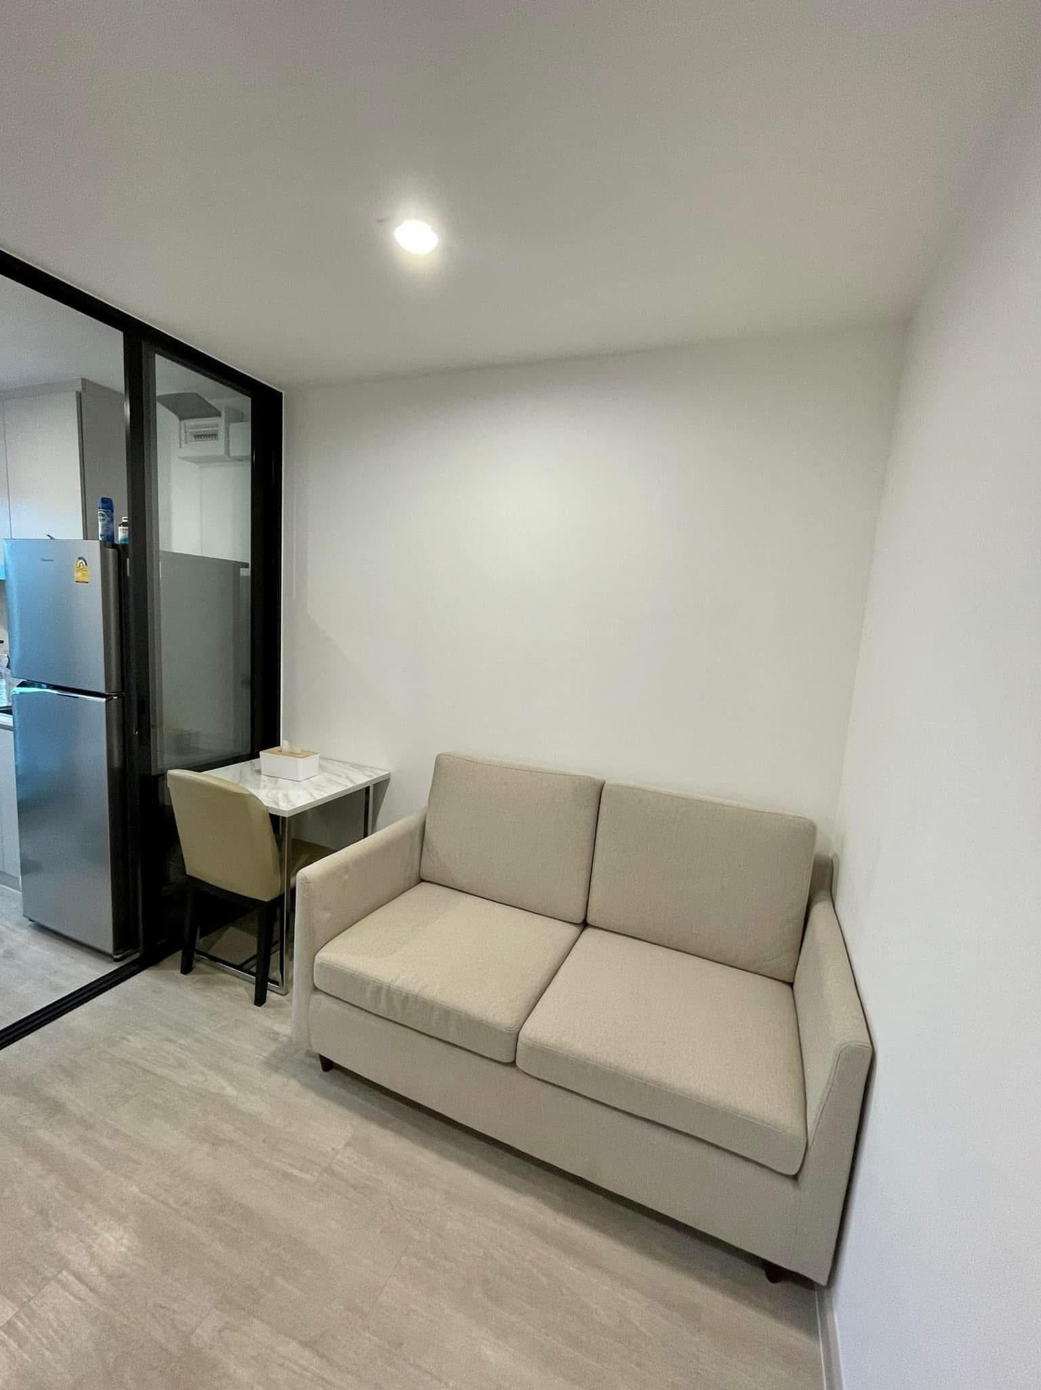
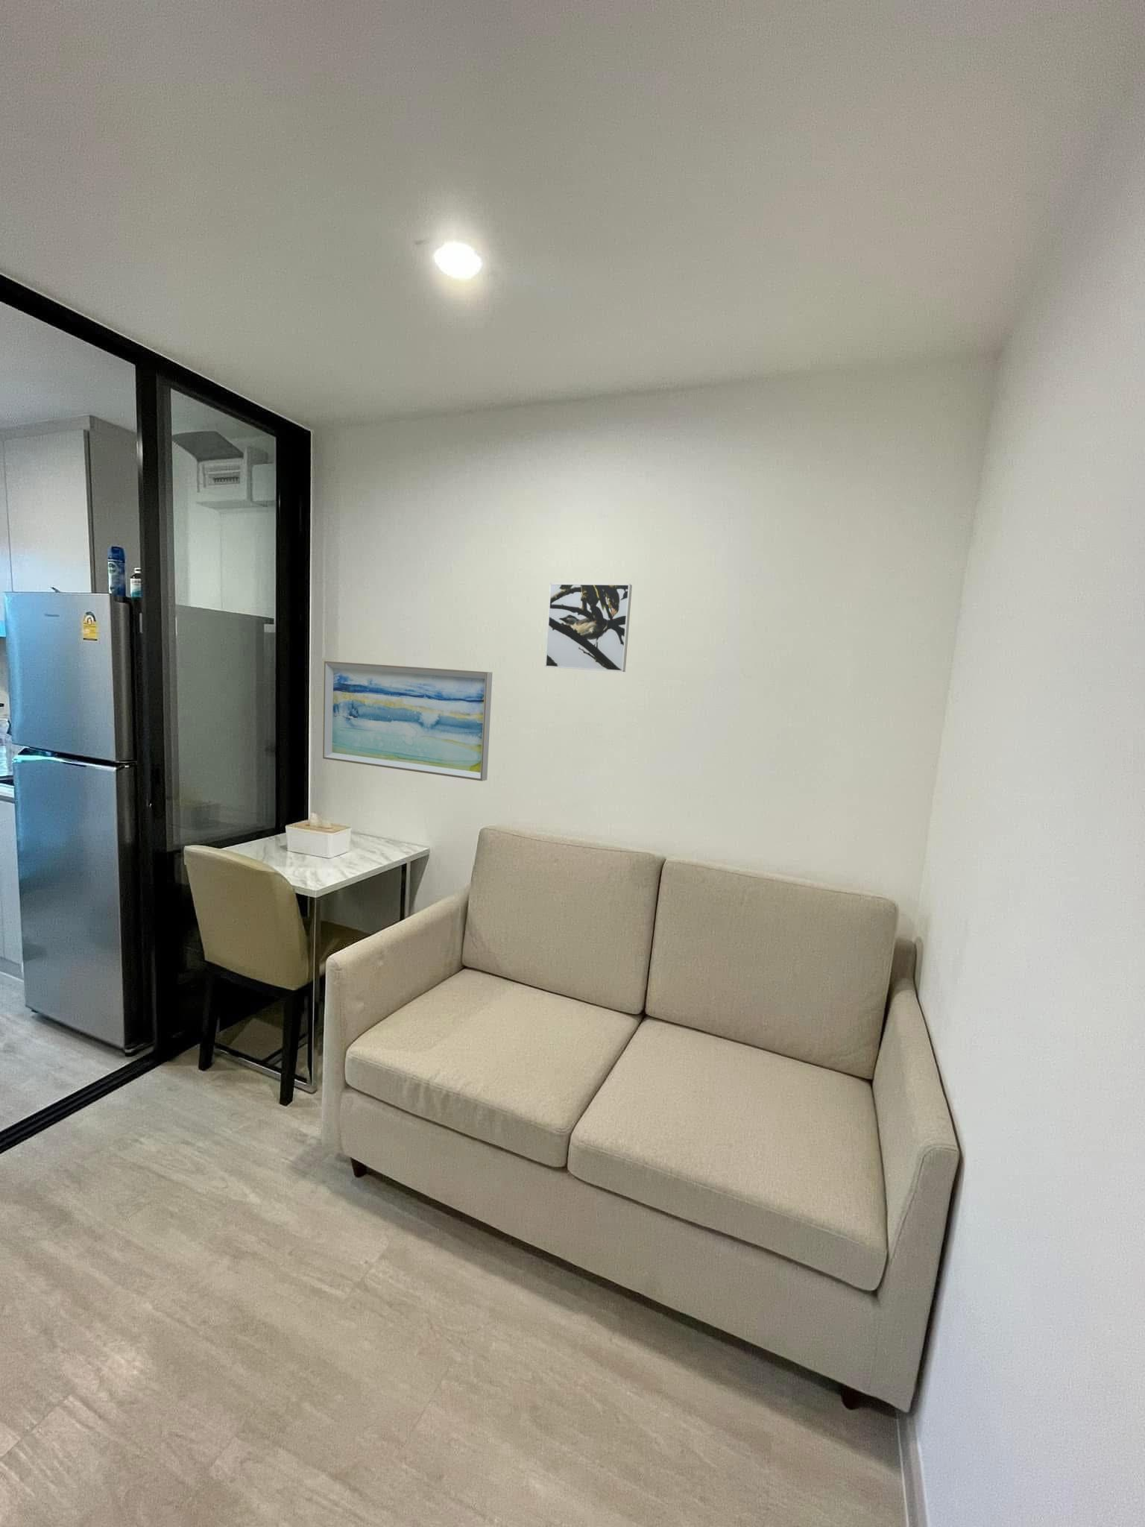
+ wall art (402, 718)
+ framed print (587, 628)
